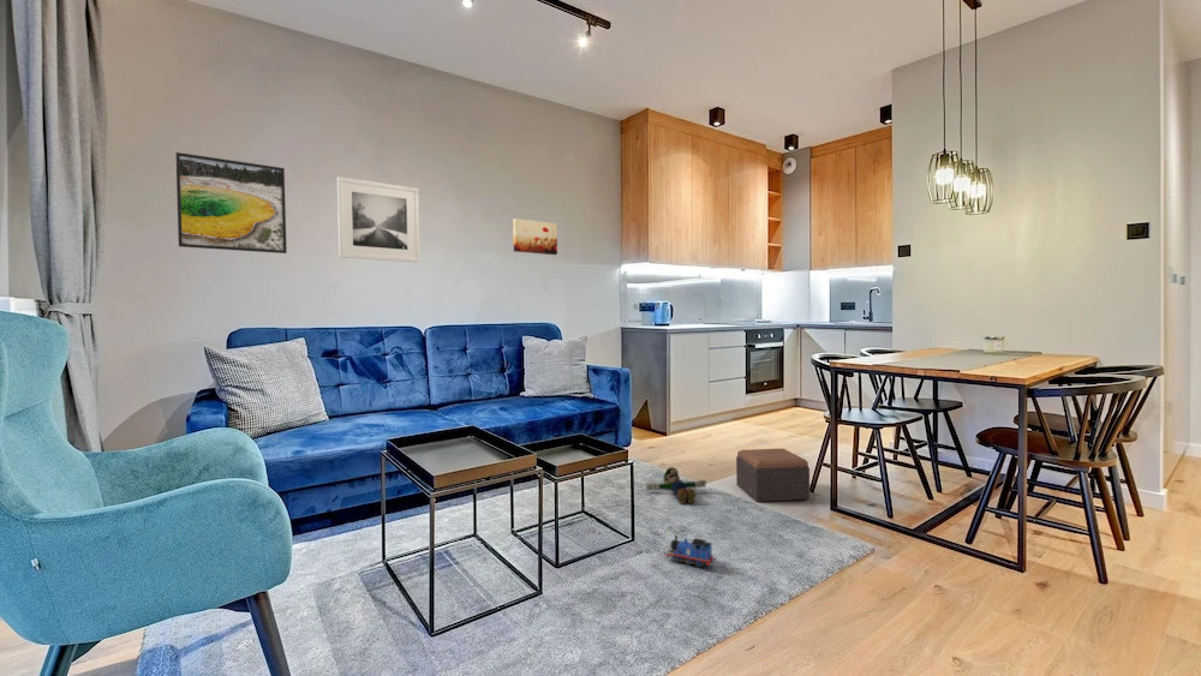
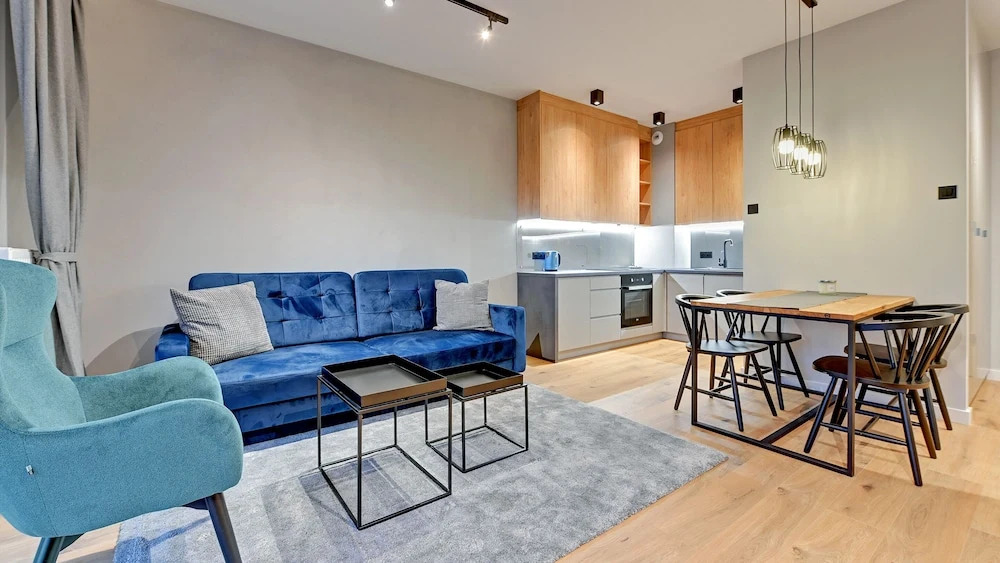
- wall art (536, 237)
- train (689, 550)
- footstool (771, 472)
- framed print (233, 205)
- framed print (380, 221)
- plush toy (677, 483)
